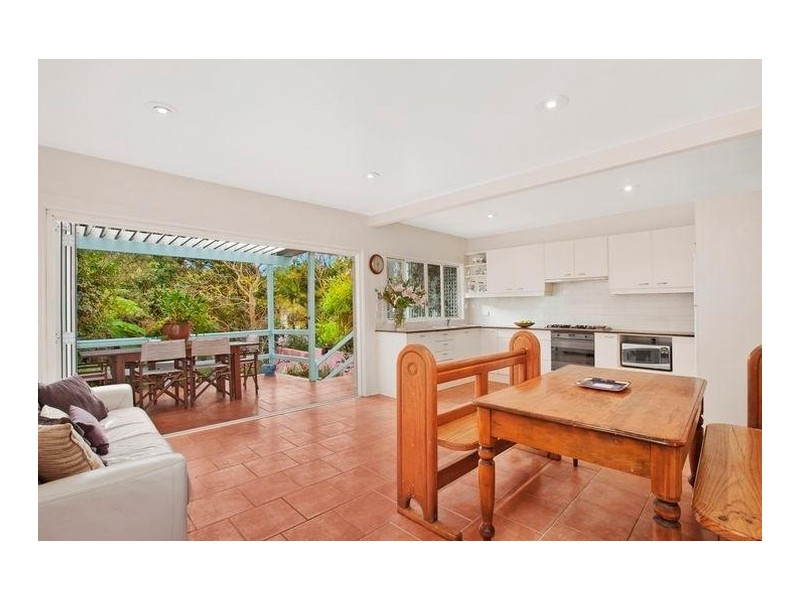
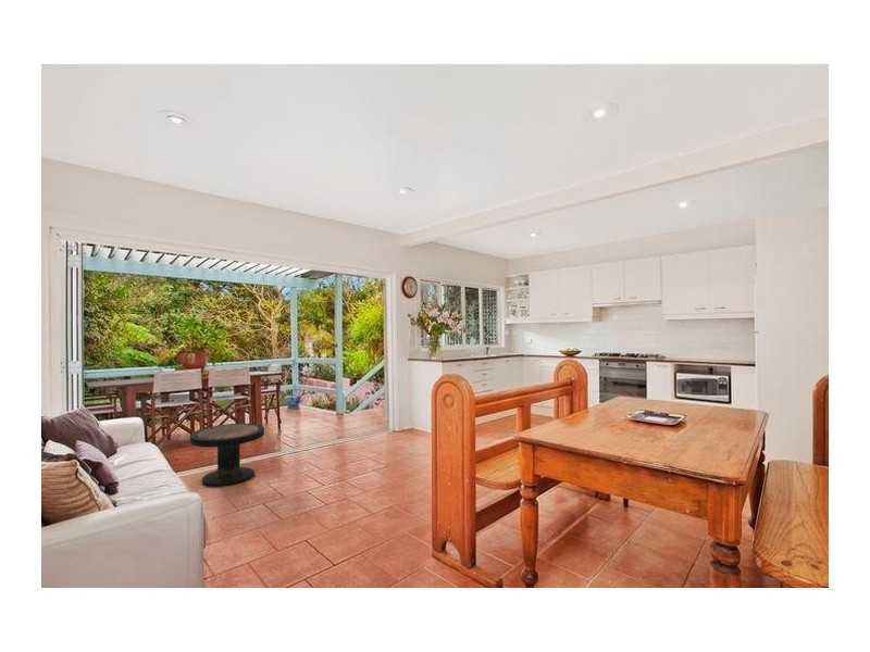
+ side table (228, 454)
